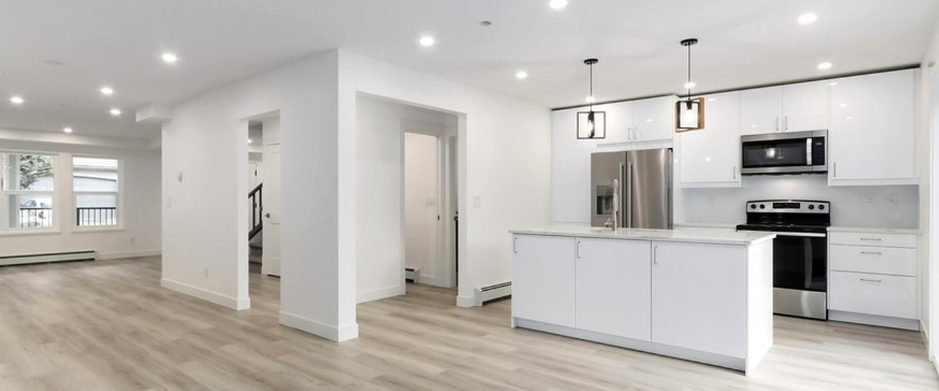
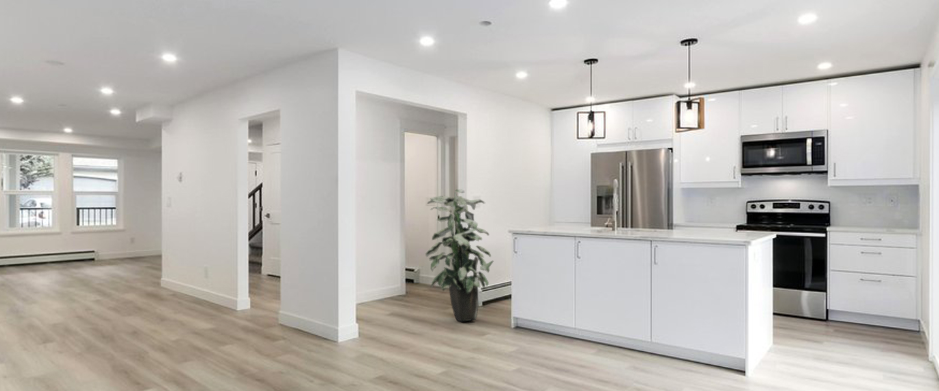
+ indoor plant (459, 254)
